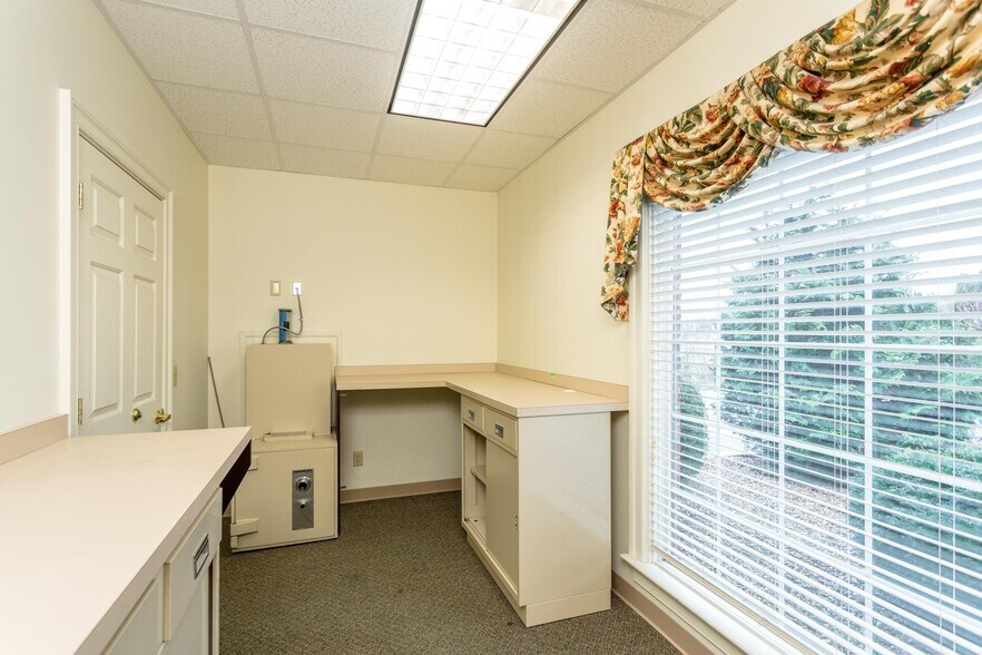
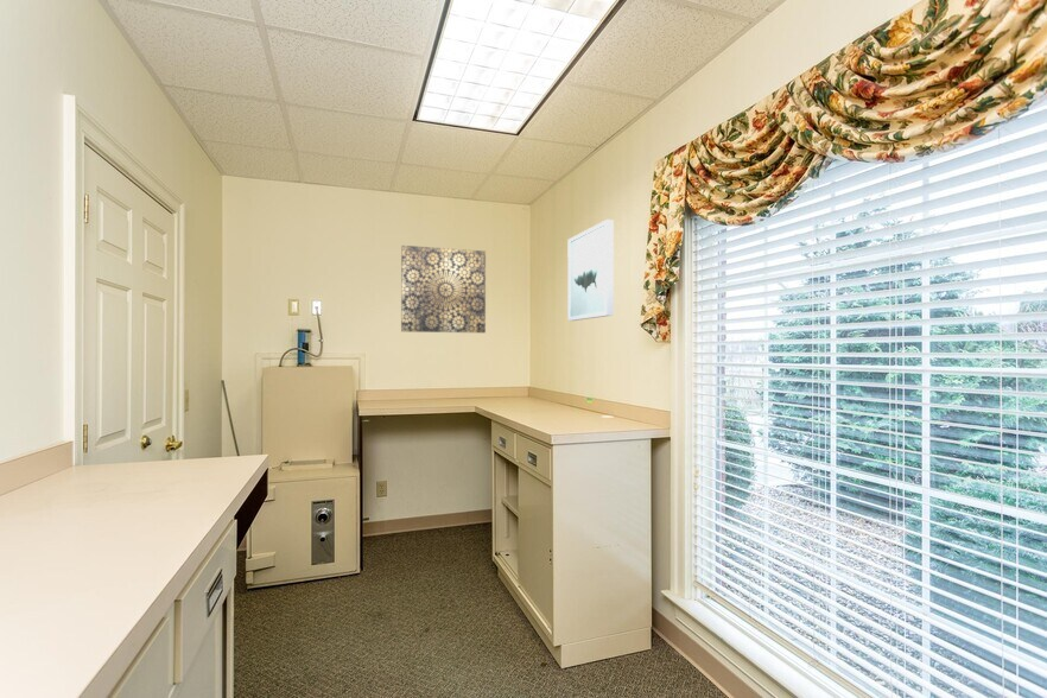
+ wall art (589, 274)
+ wall art (444, 290)
